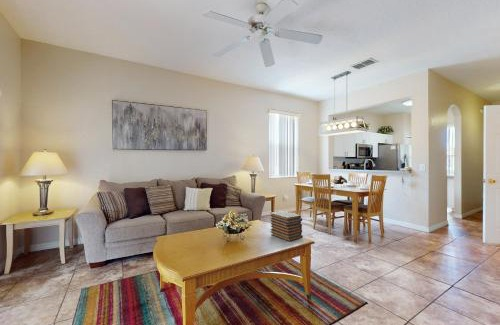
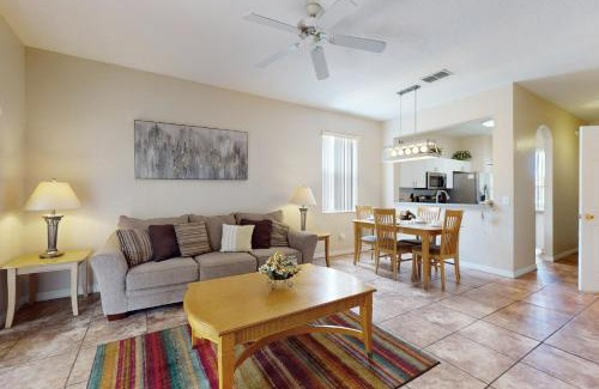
- book stack (285, 225)
